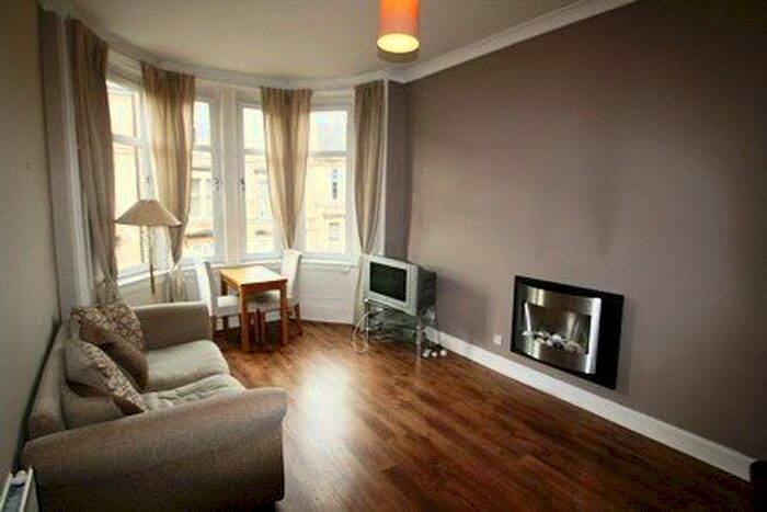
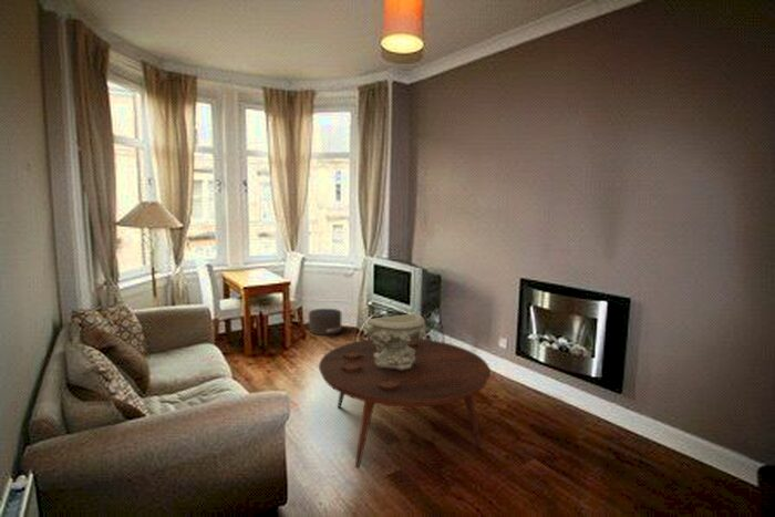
+ pouf (322, 321)
+ coffee table (403, 392)
+ decorative bowl (396, 343)
